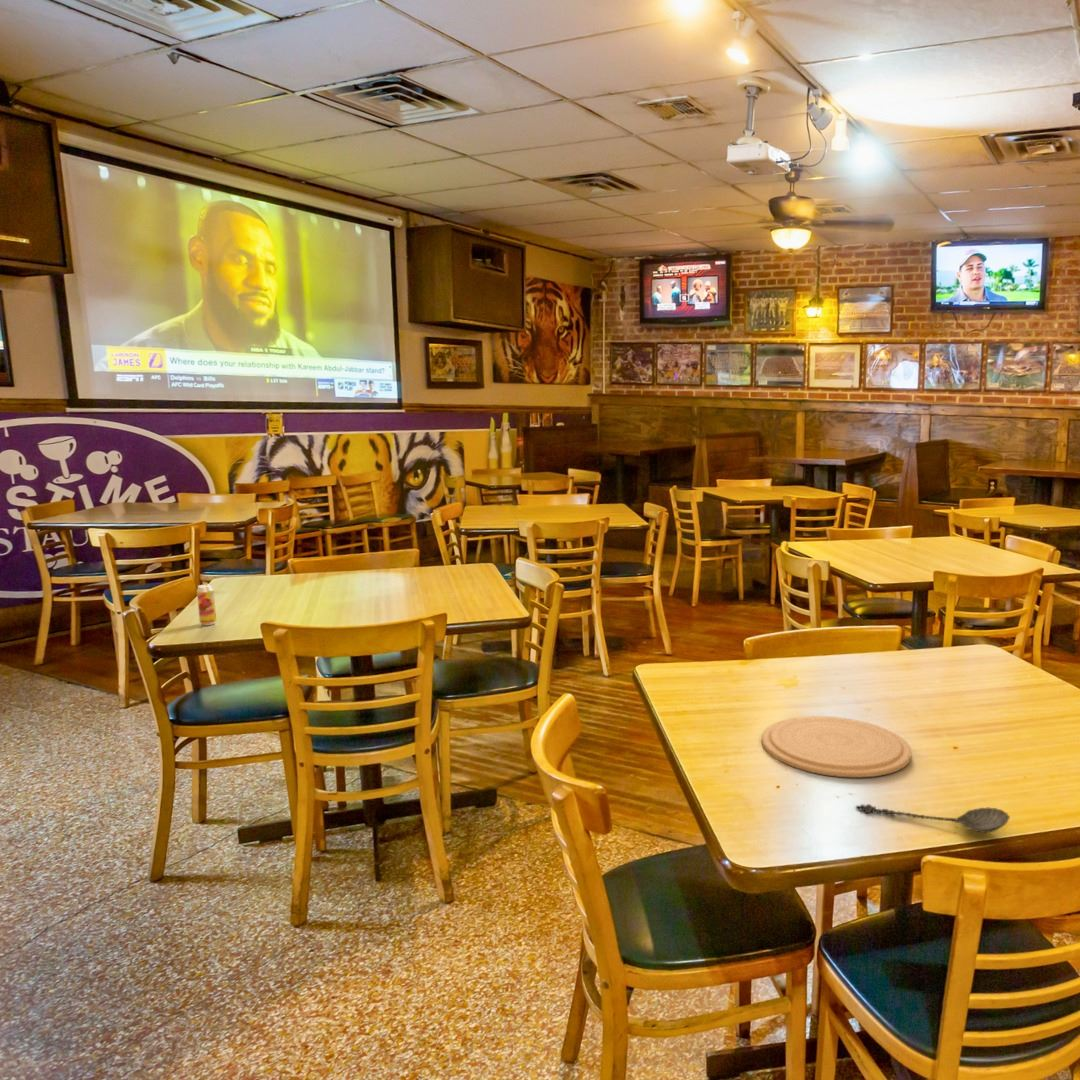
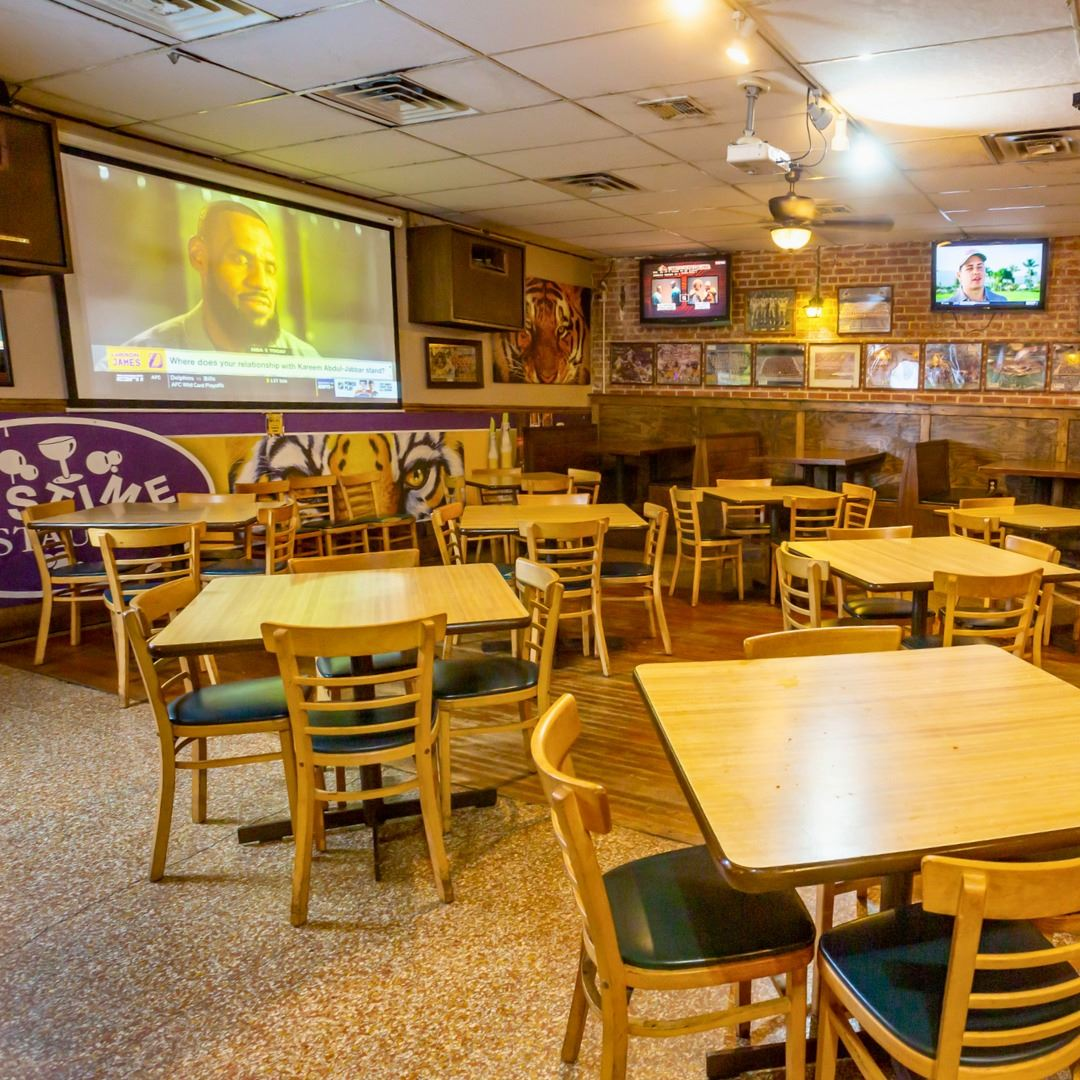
- plate (834, 743)
- beverage can (206, 604)
- spoon (929, 816)
